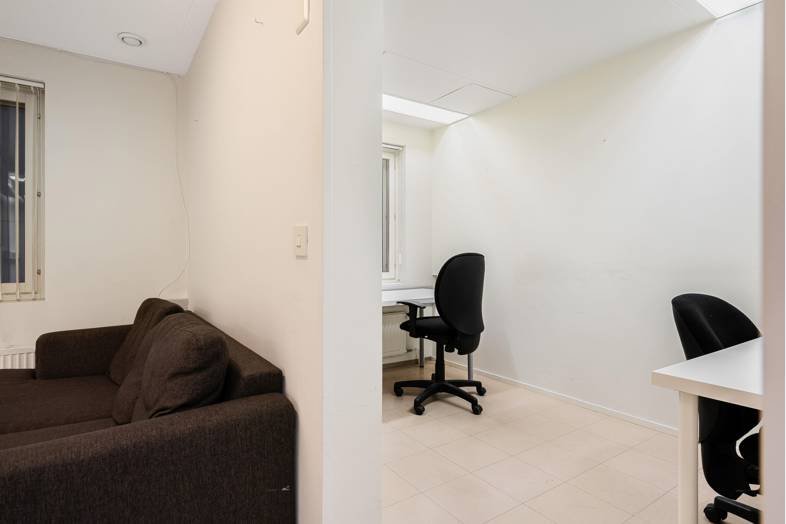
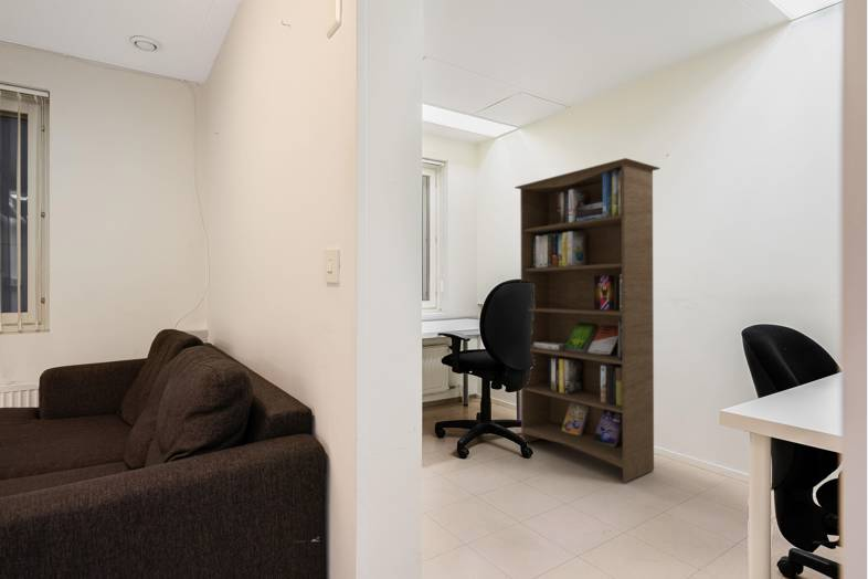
+ bookcase (581, 316)
